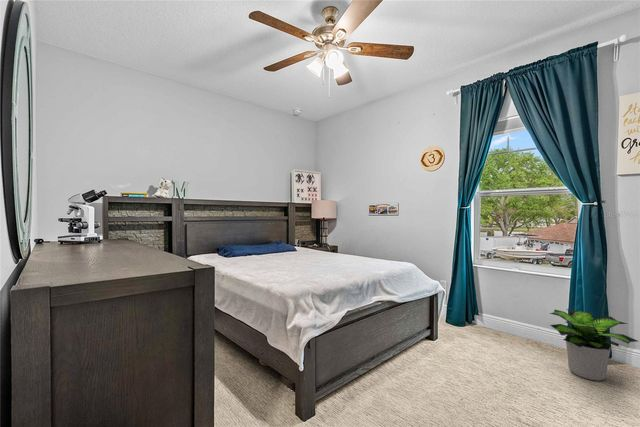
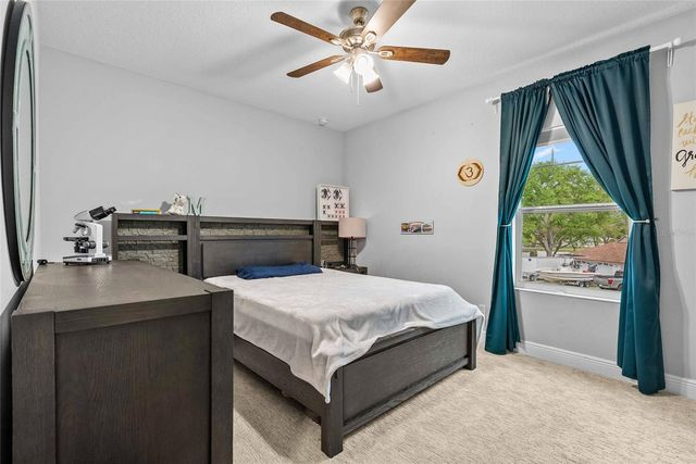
- potted plant (591, 346)
